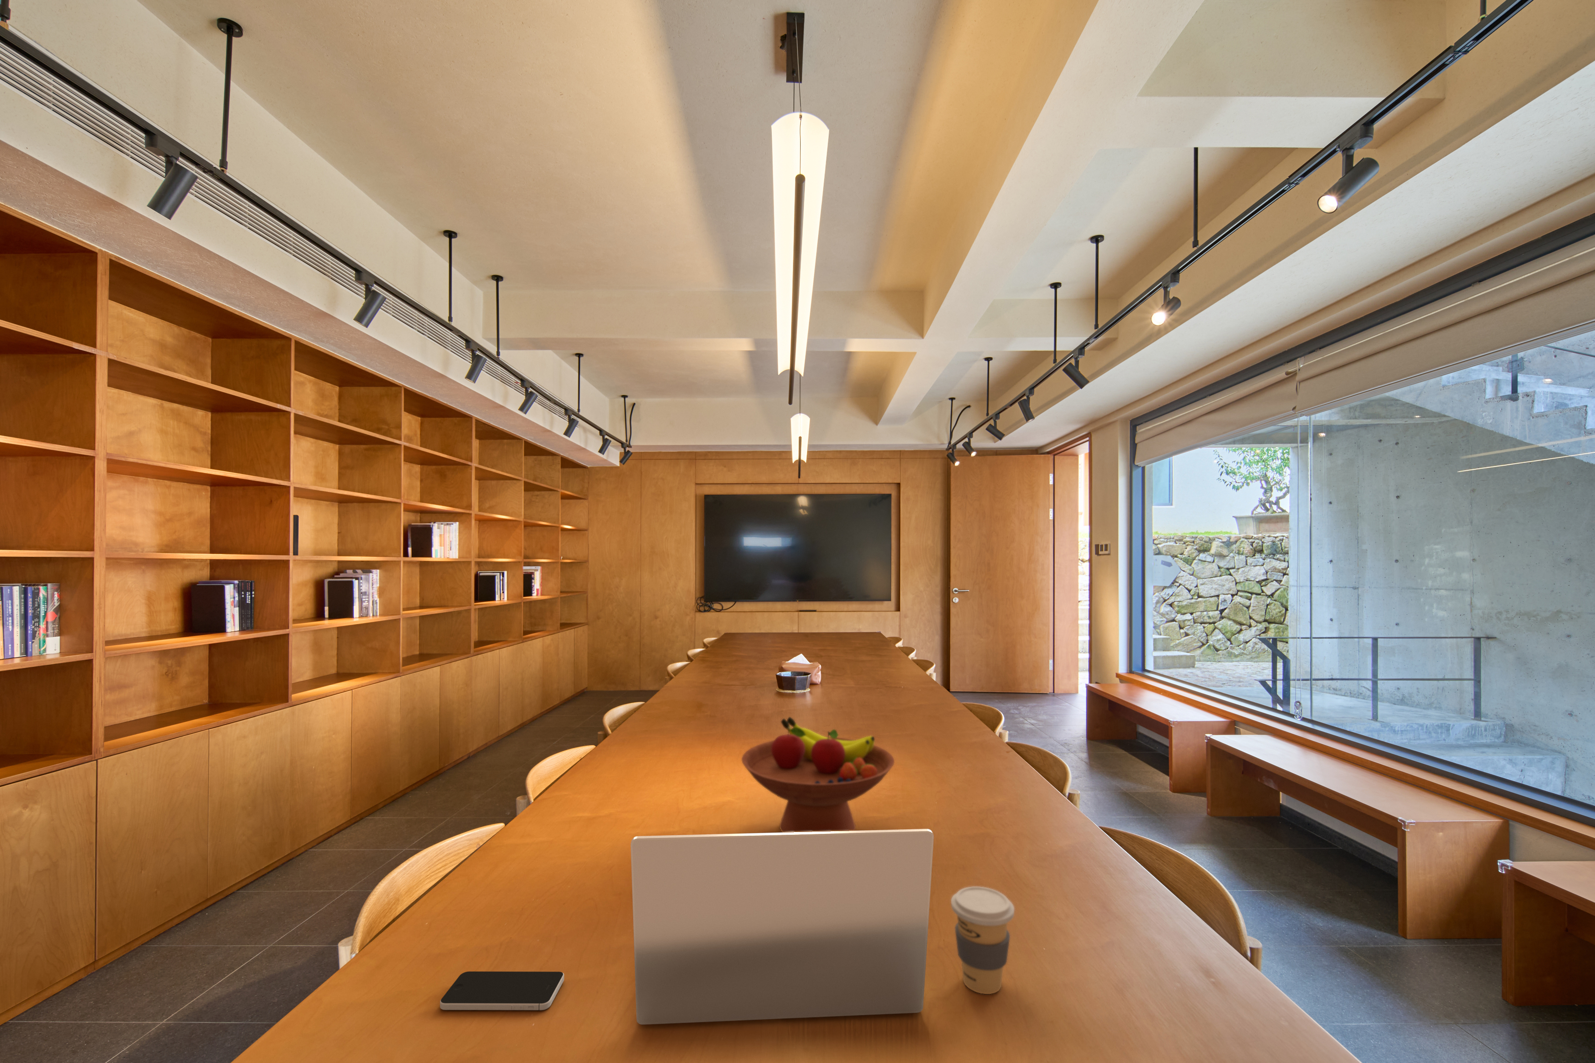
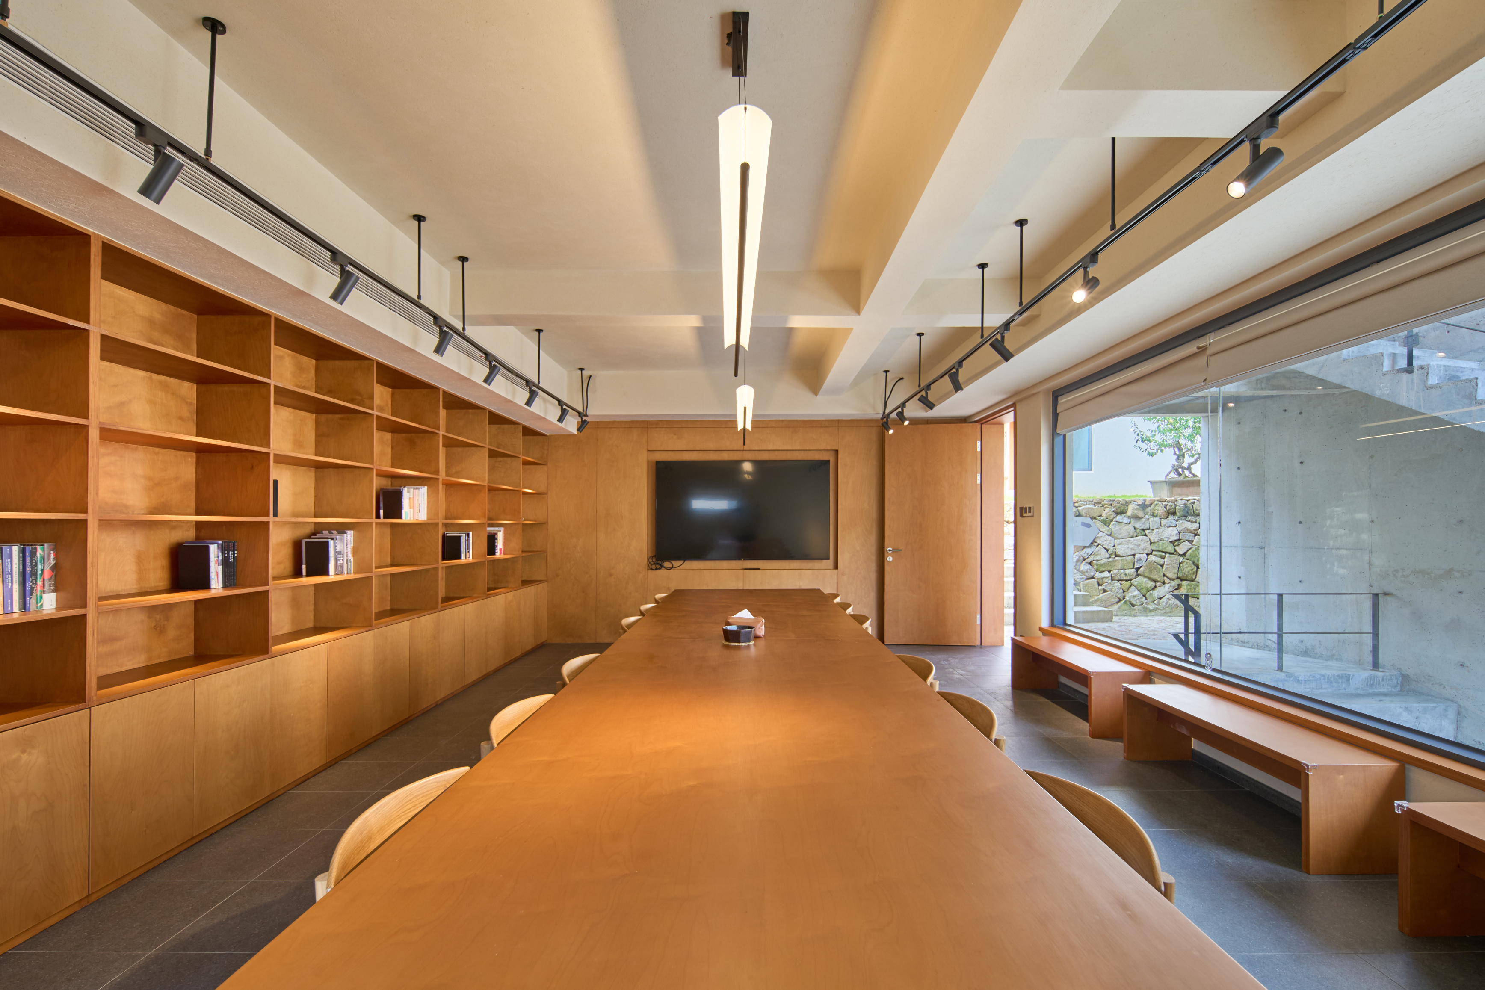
- laptop (779, 879)
- fruit bowl (818, 779)
- coffee cup (983, 941)
- smartphone (503, 989)
